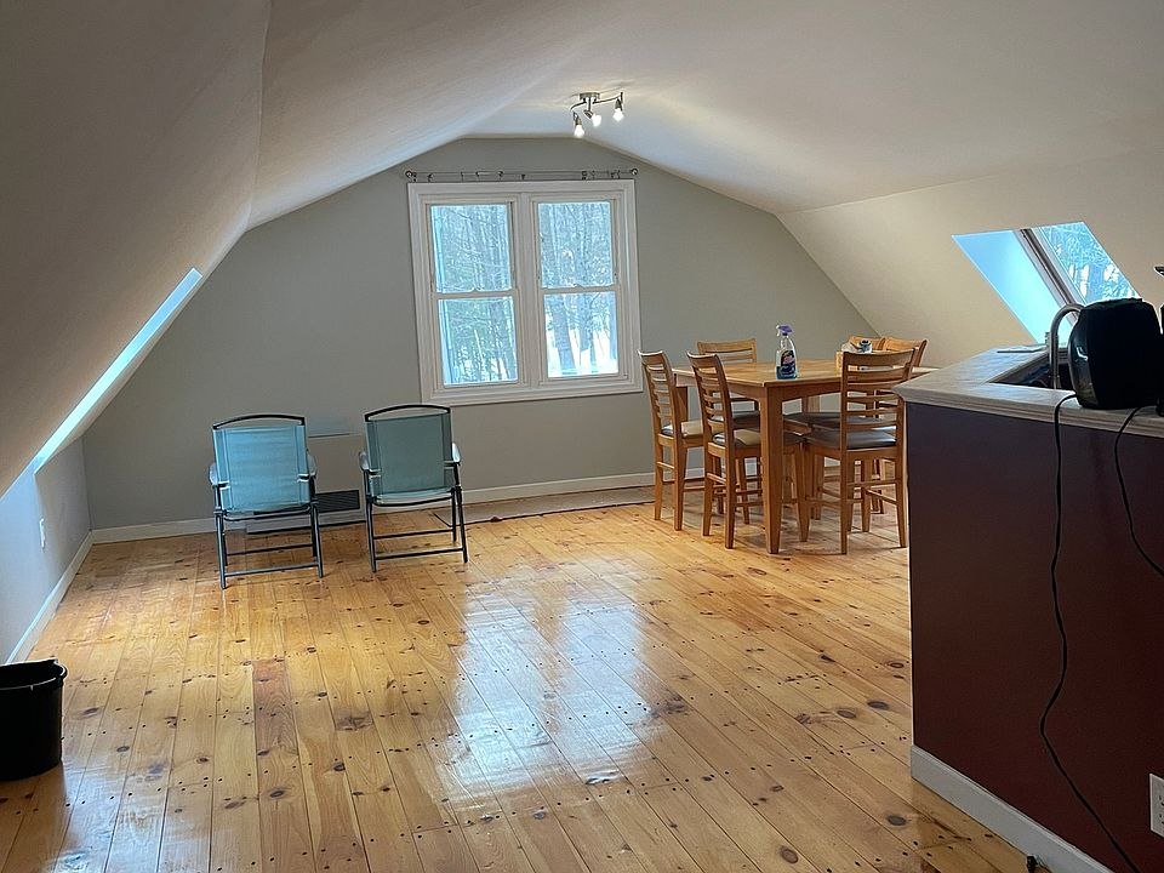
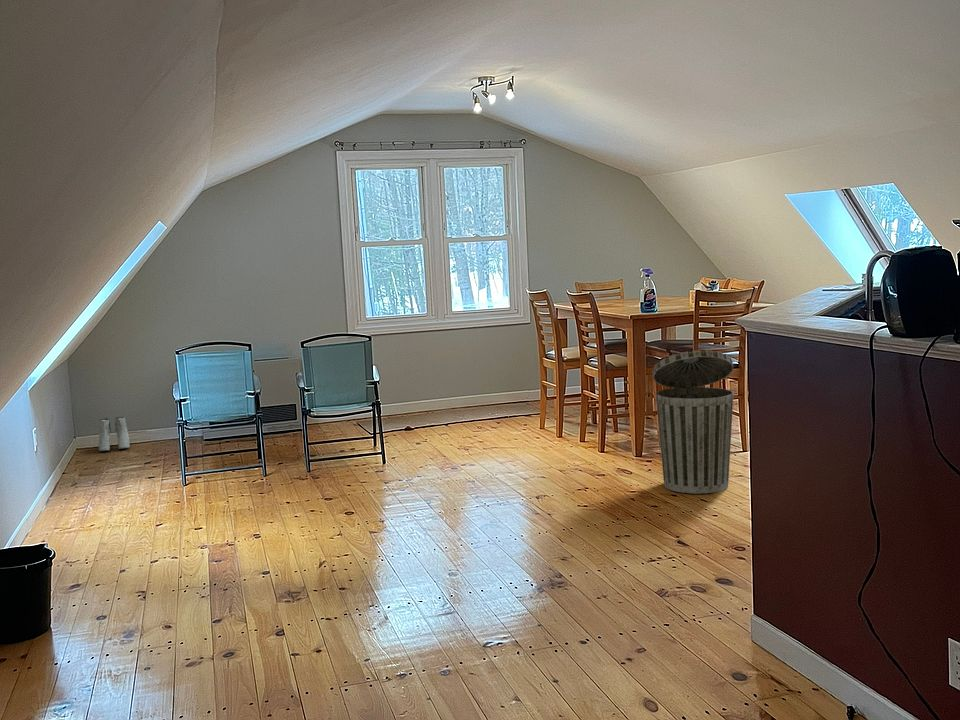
+ trash can (694, 416)
+ boots (111, 432)
